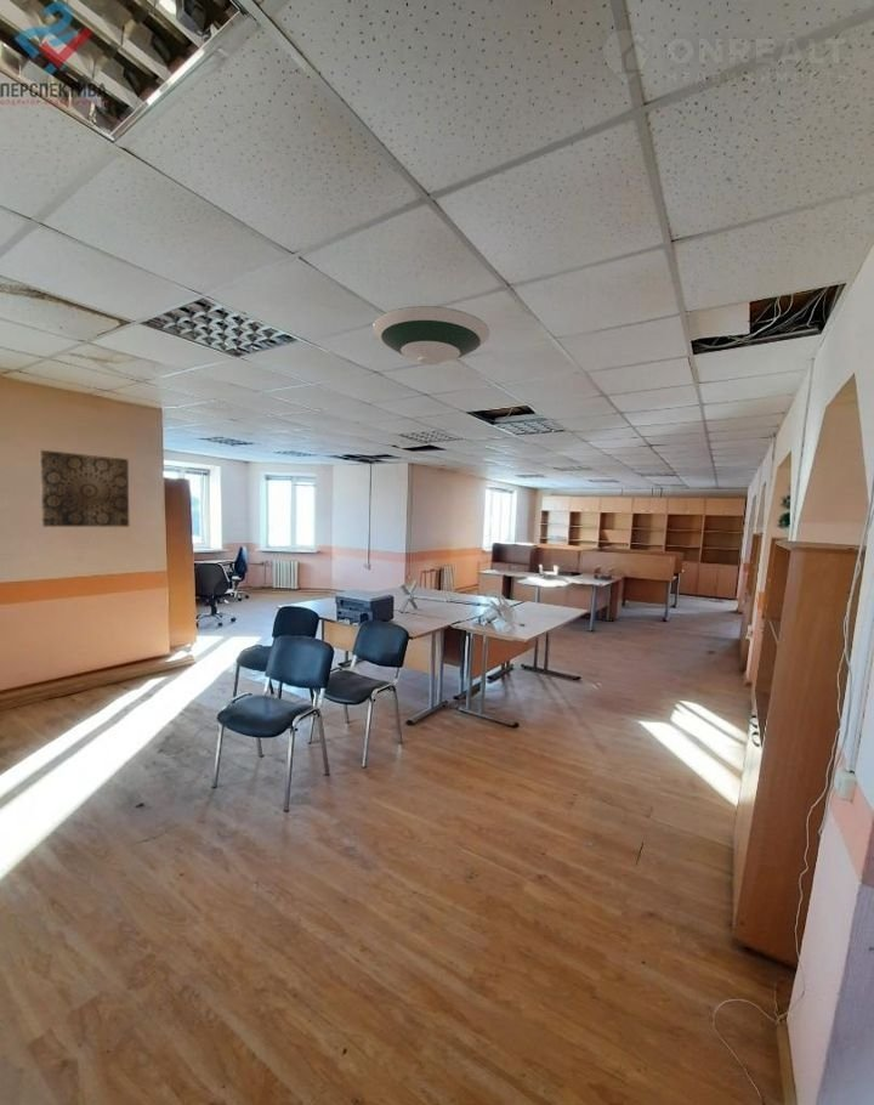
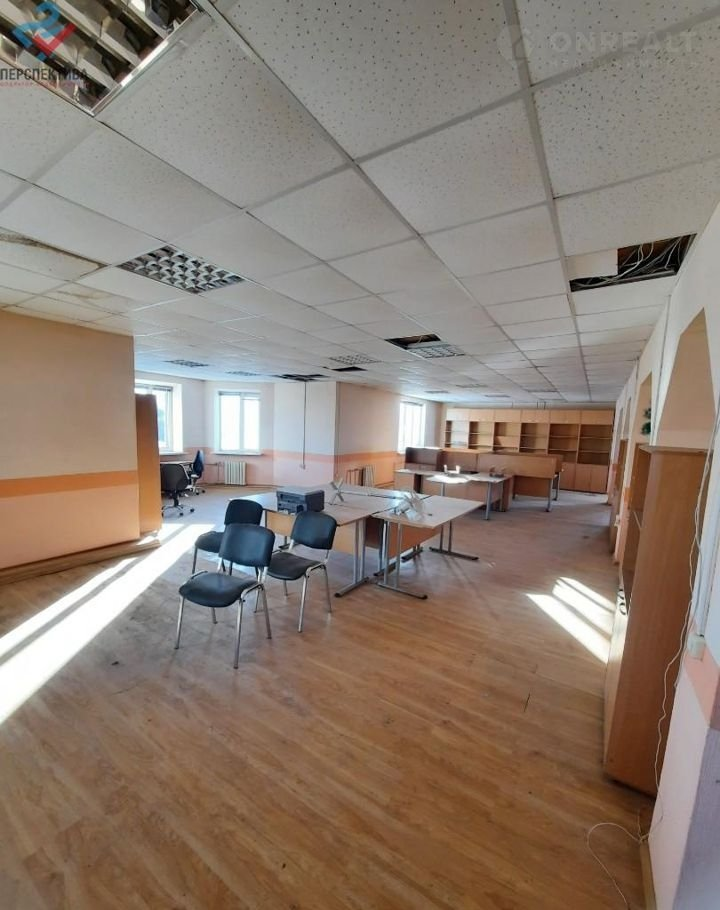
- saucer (430, 347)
- wall art (86, 491)
